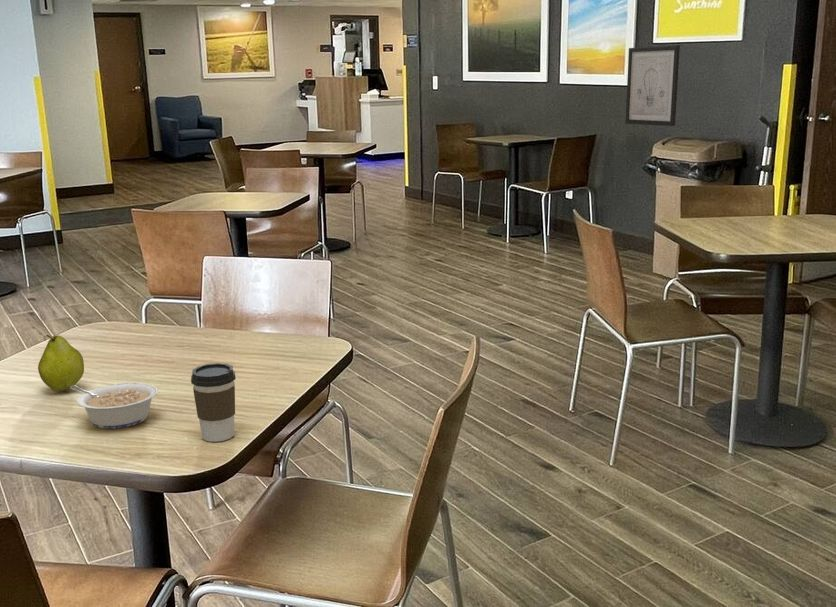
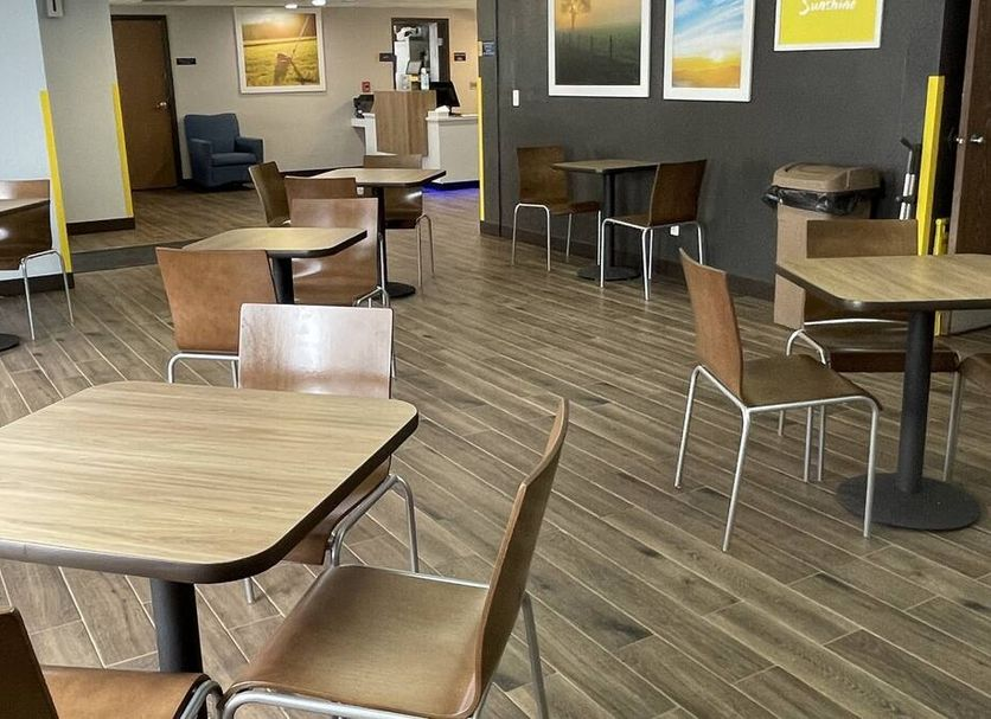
- fruit (60, 361)
- coffee cup (215, 402)
- legume (115, 405)
- wall art (651, 86)
